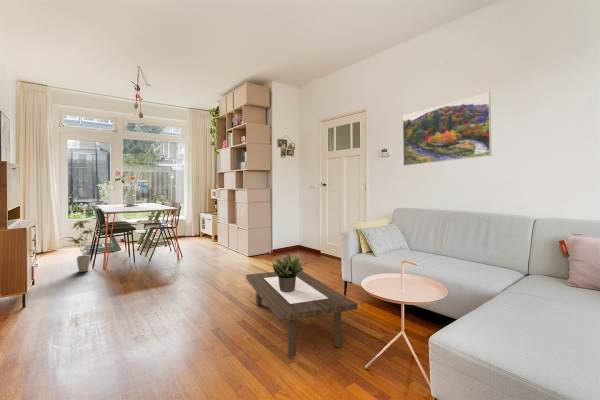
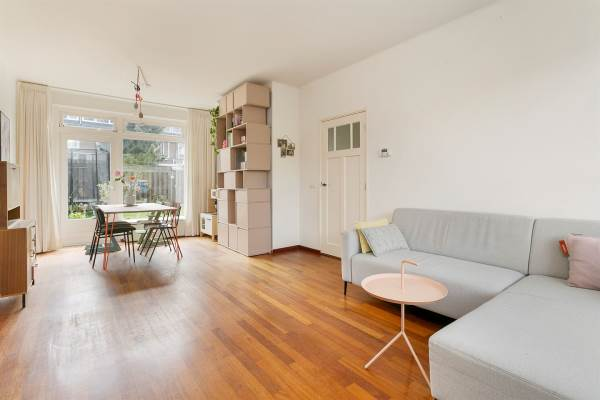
- house plant (79, 245)
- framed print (442, 133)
- potted plant (291, 271)
- coffee table (292, 304)
